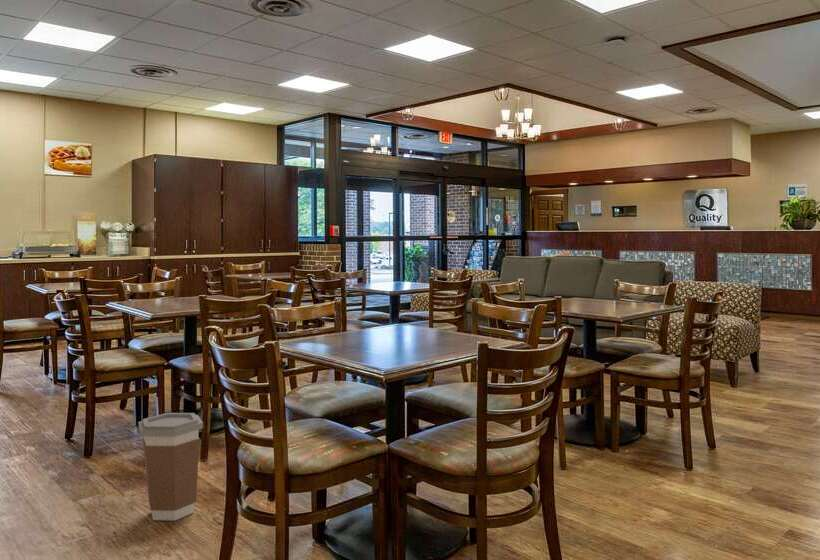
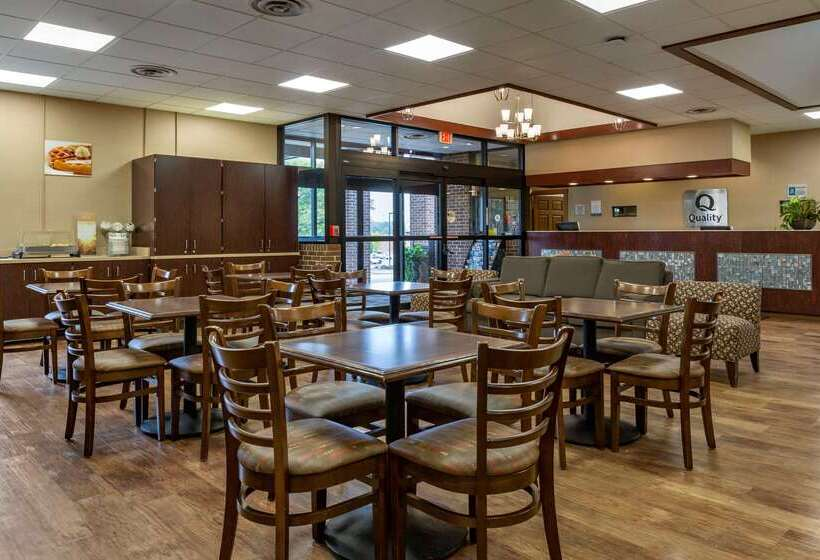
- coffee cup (171, 465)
